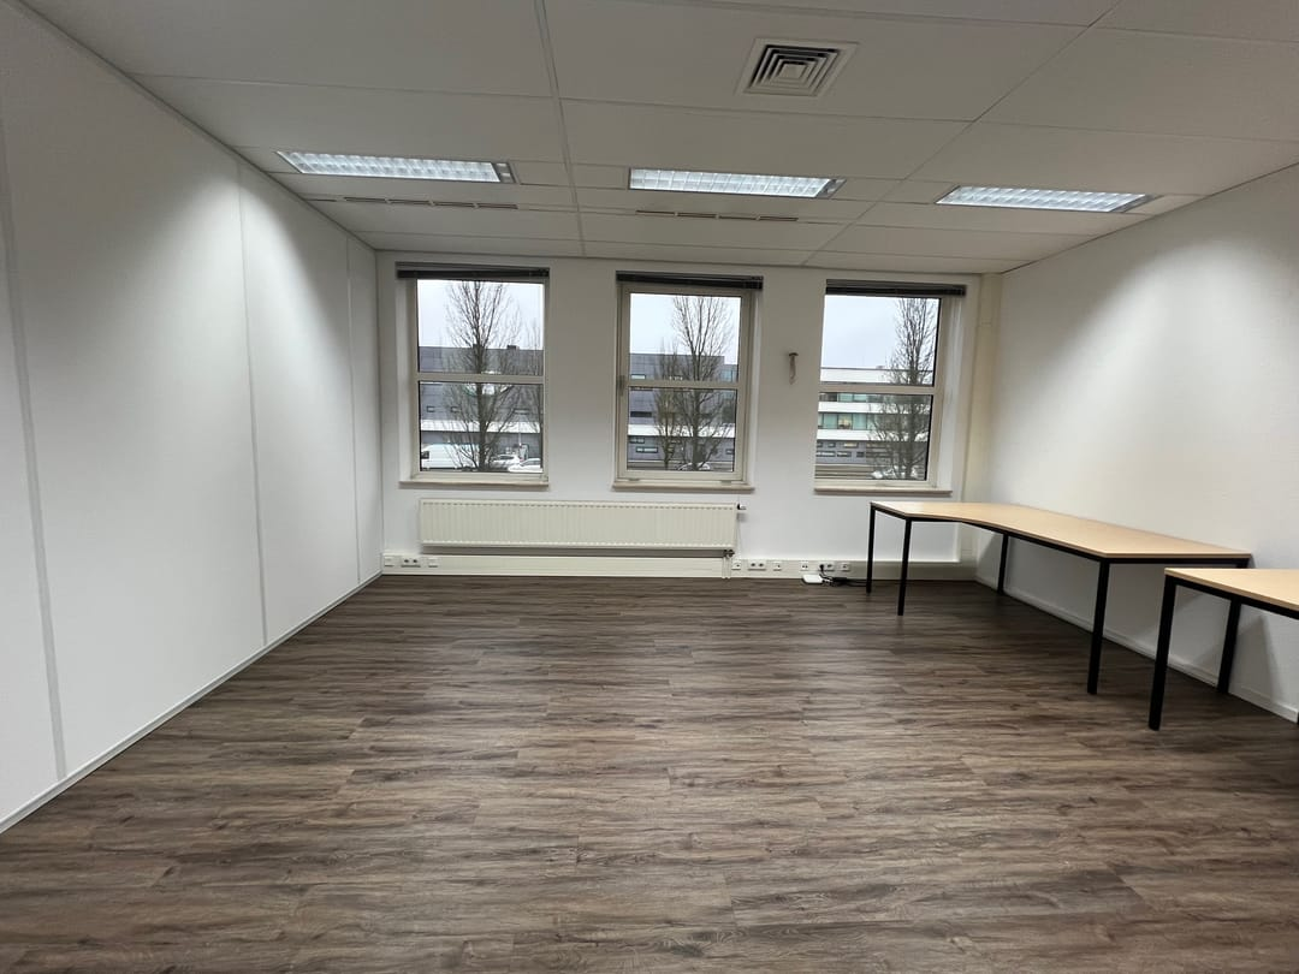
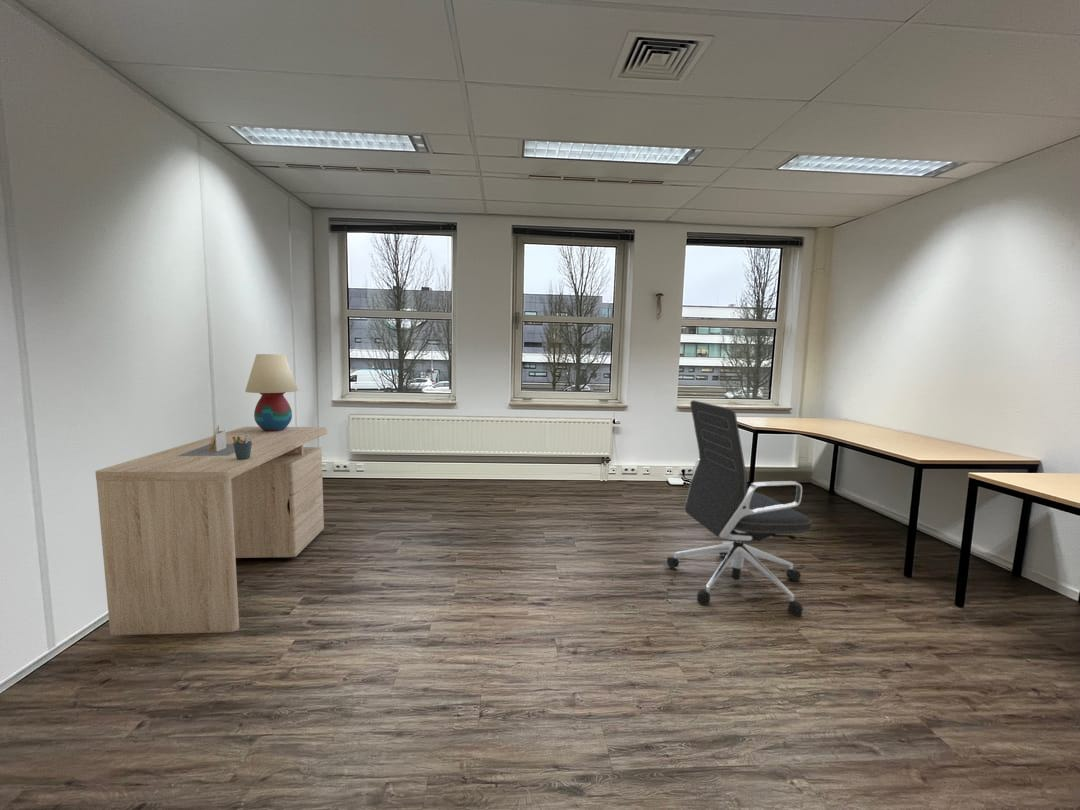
+ table lamp (272, 392)
+ architectural model (217, 437)
+ pen holder (242, 445)
+ office chair (747, 495)
+ desk (241, 509)
